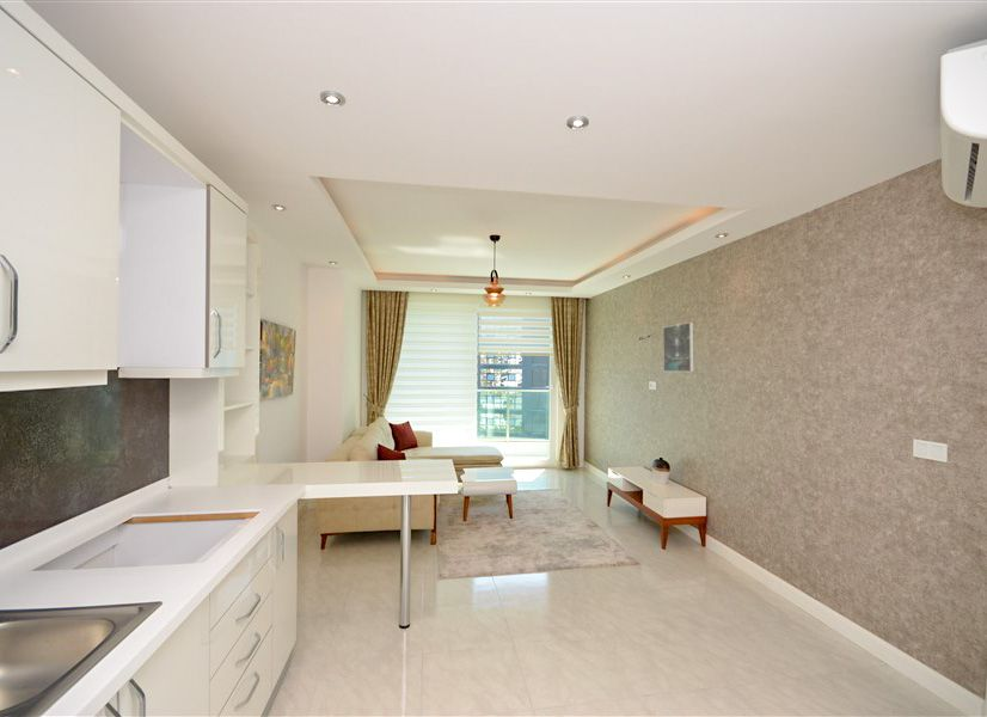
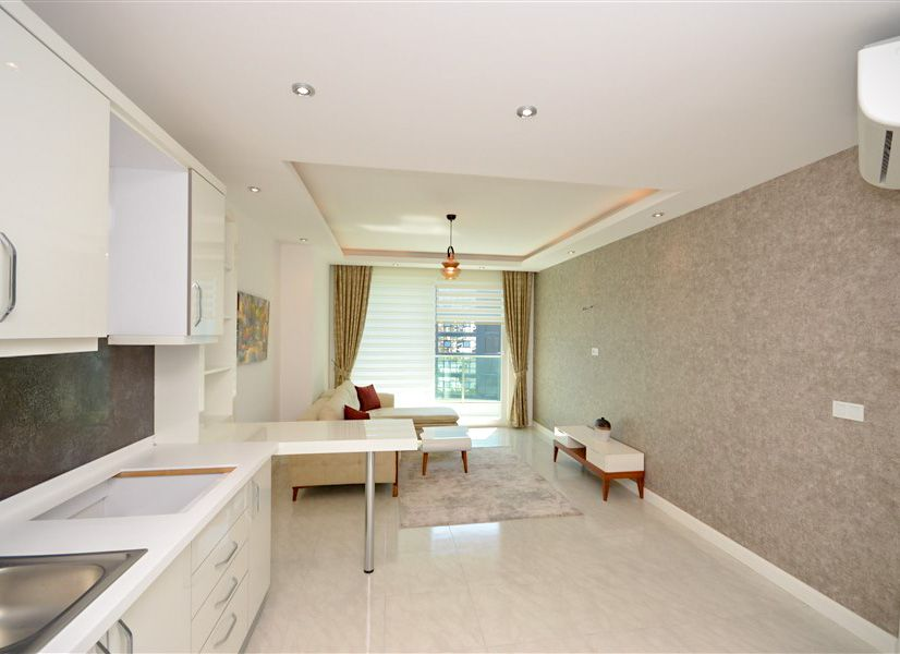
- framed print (678, 348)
